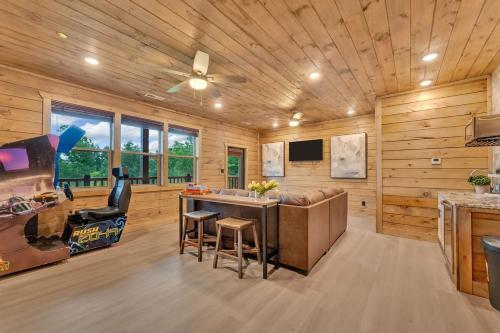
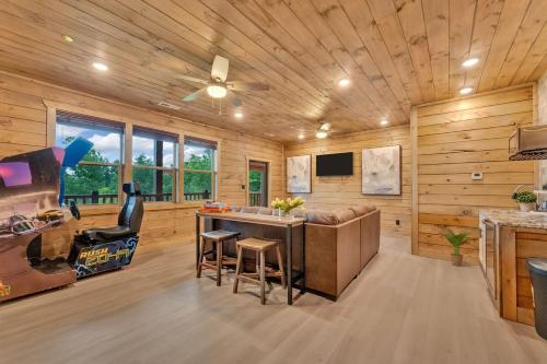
+ potted plant (457, 245)
